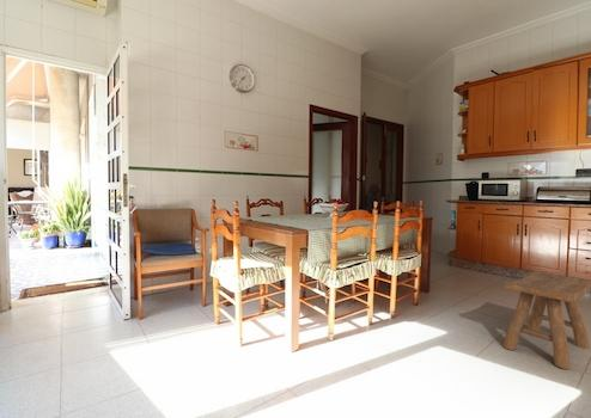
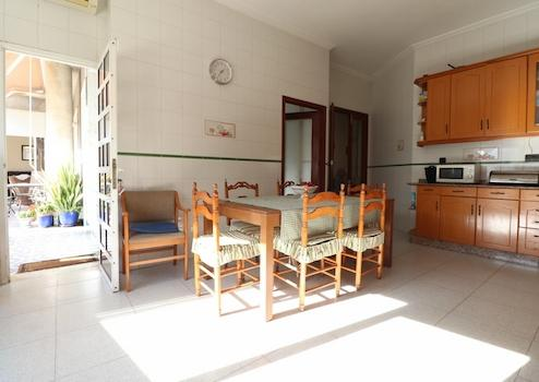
- stool (548, 313)
